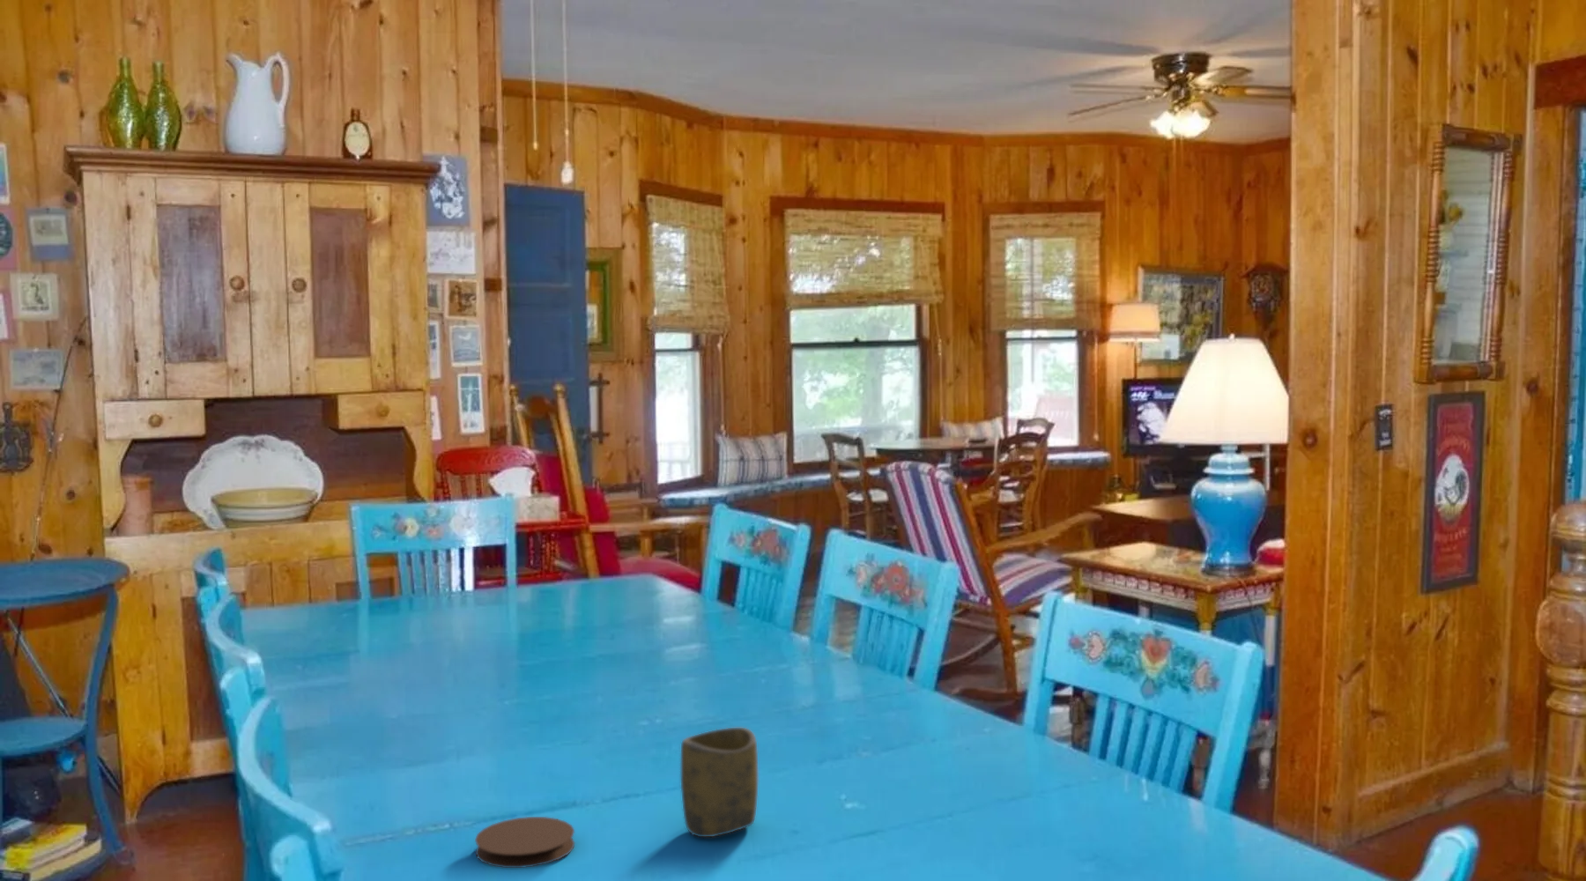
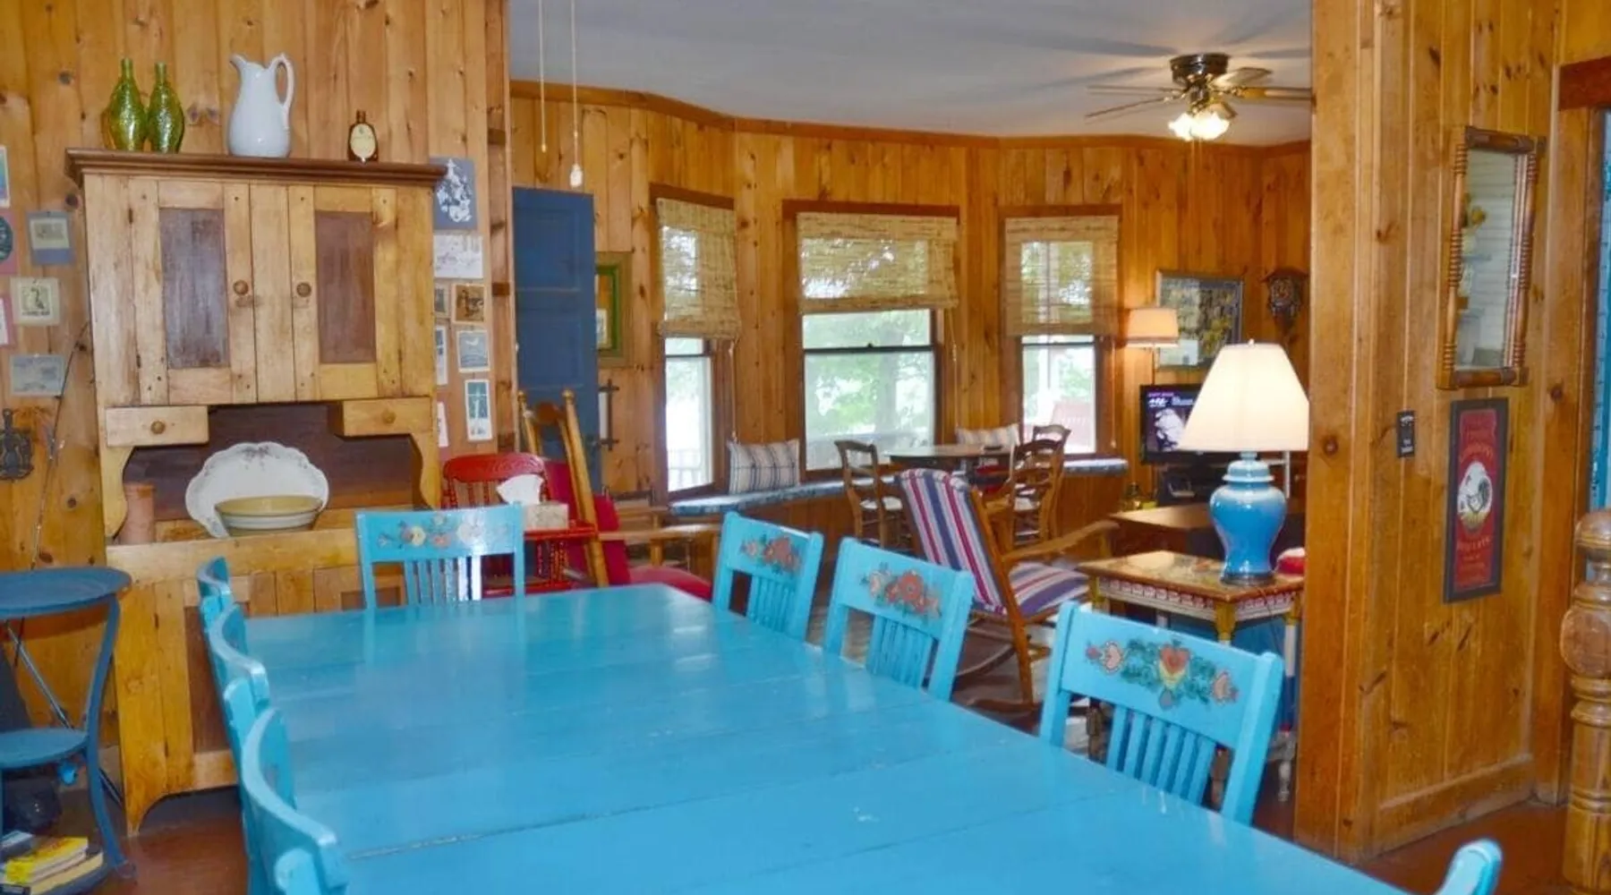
- coaster (525, 841)
- cup (719, 781)
